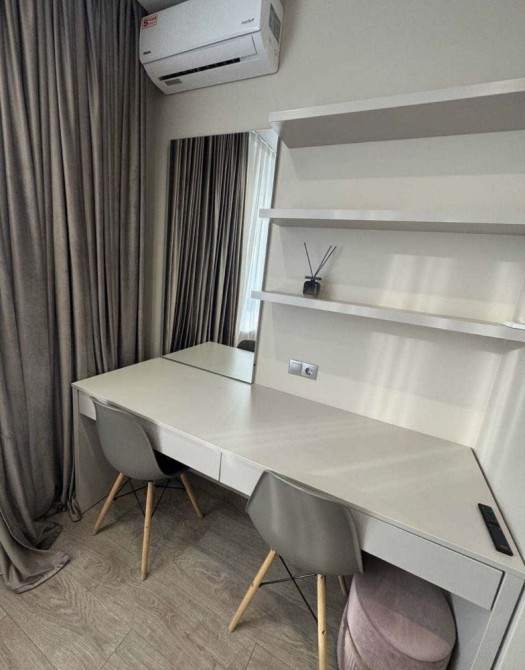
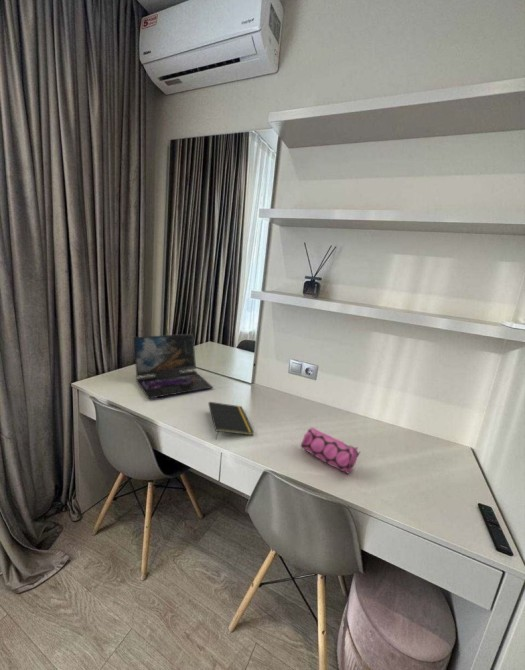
+ laptop (173, 363)
+ pencil case (328, 447)
+ notepad (229, 417)
